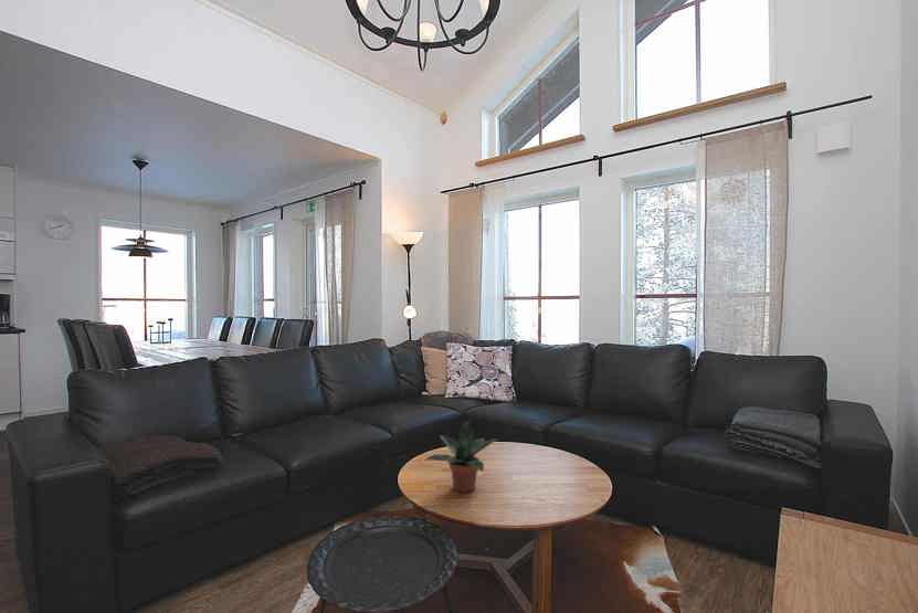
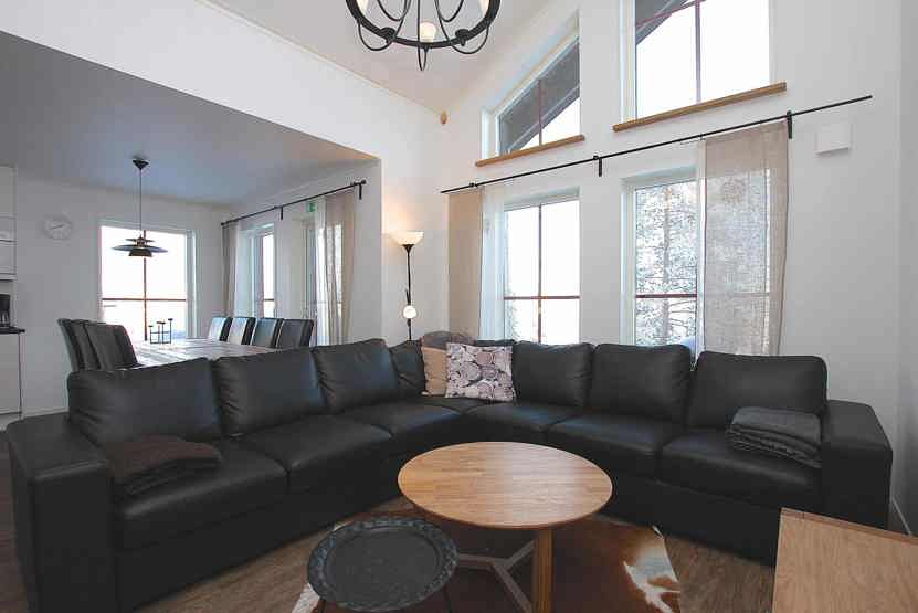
- potted plant (463, 456)
